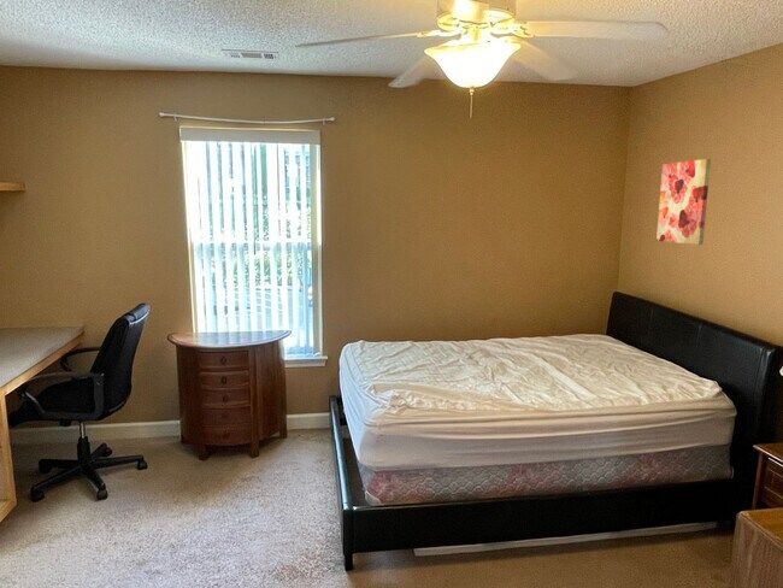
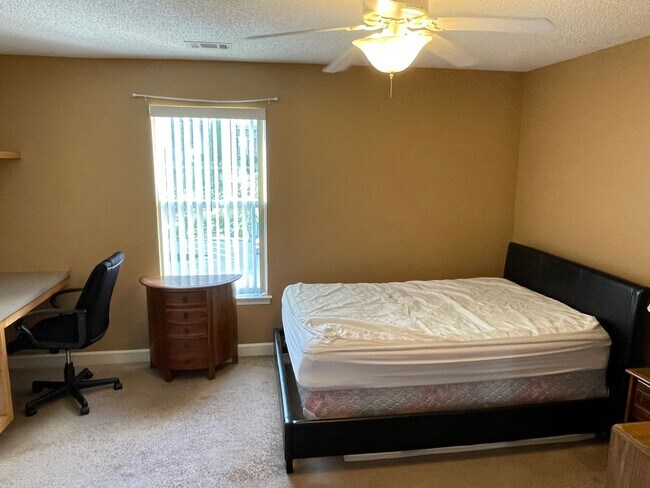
- wall art (682, 202)
